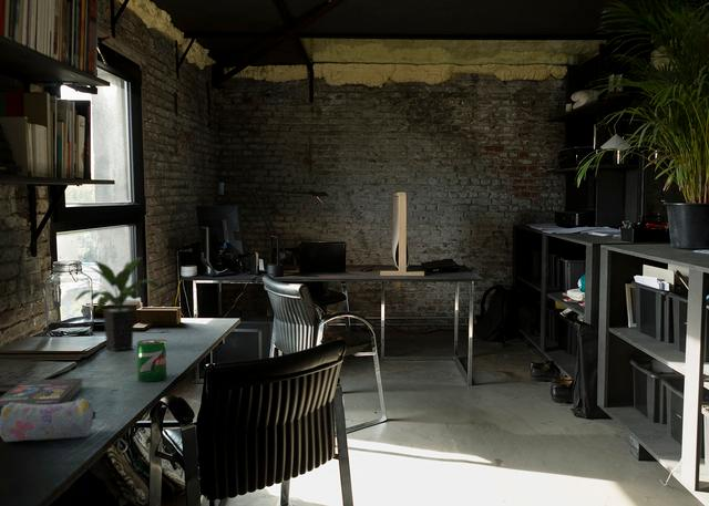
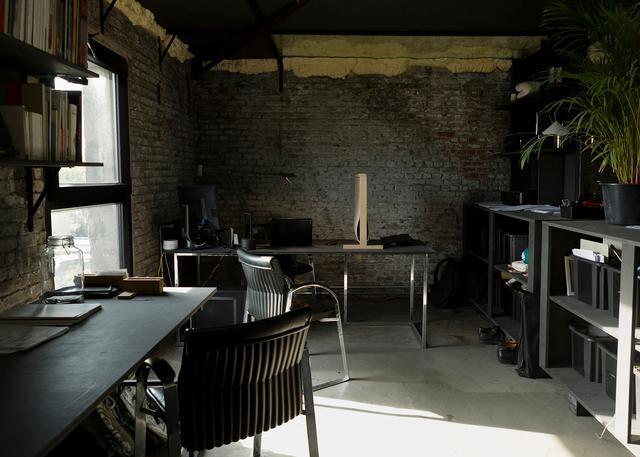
- potted plant (119, 303)
- can (152, 359)
- book (38, 396)
- pencil case (48, 419)
